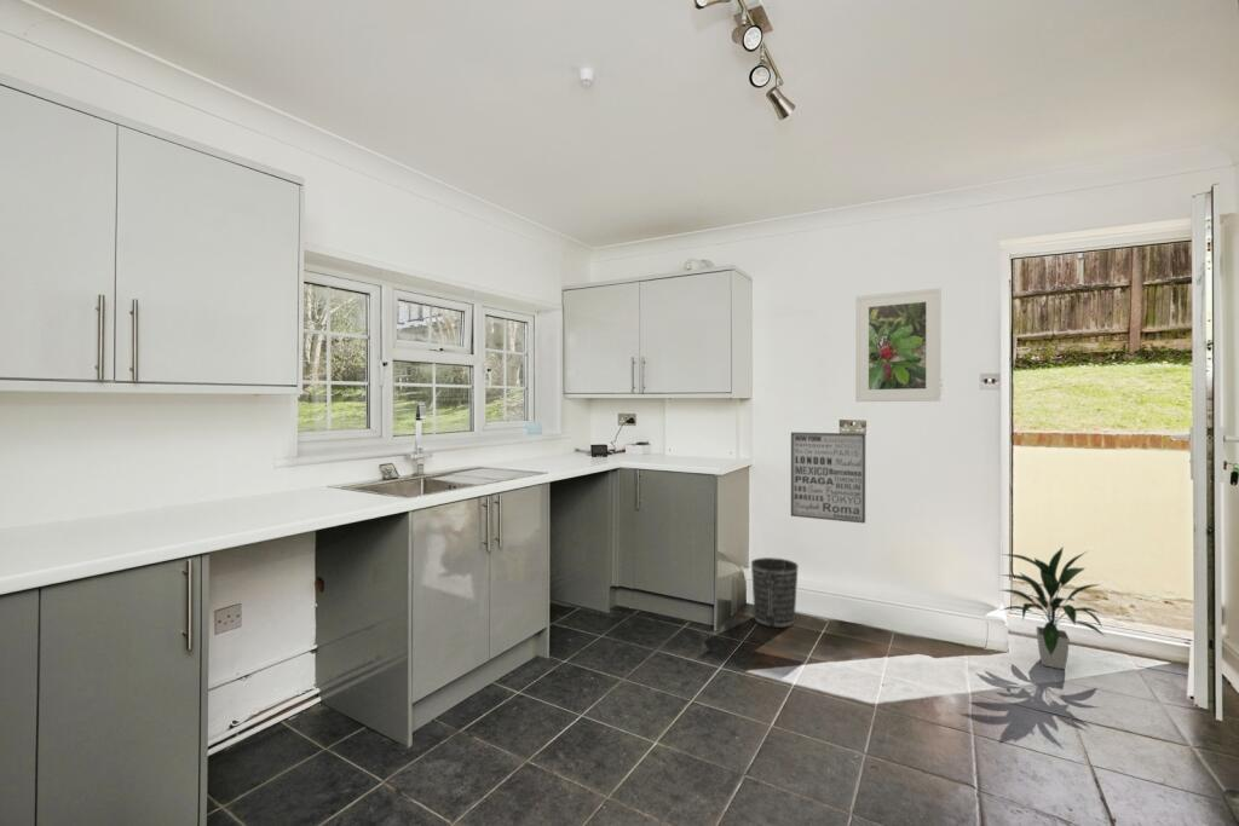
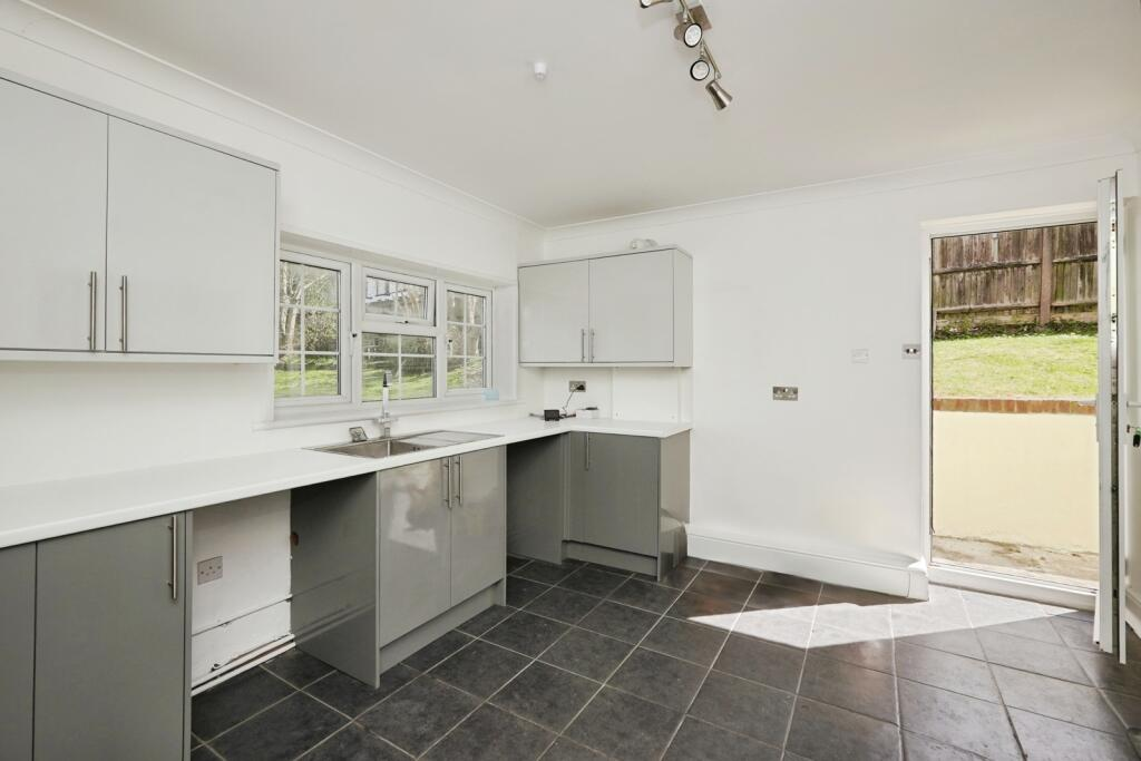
- wall art (826, 475)
- indoor plant (1049, 605)
- wastebasket (774, 591)
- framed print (897, 346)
